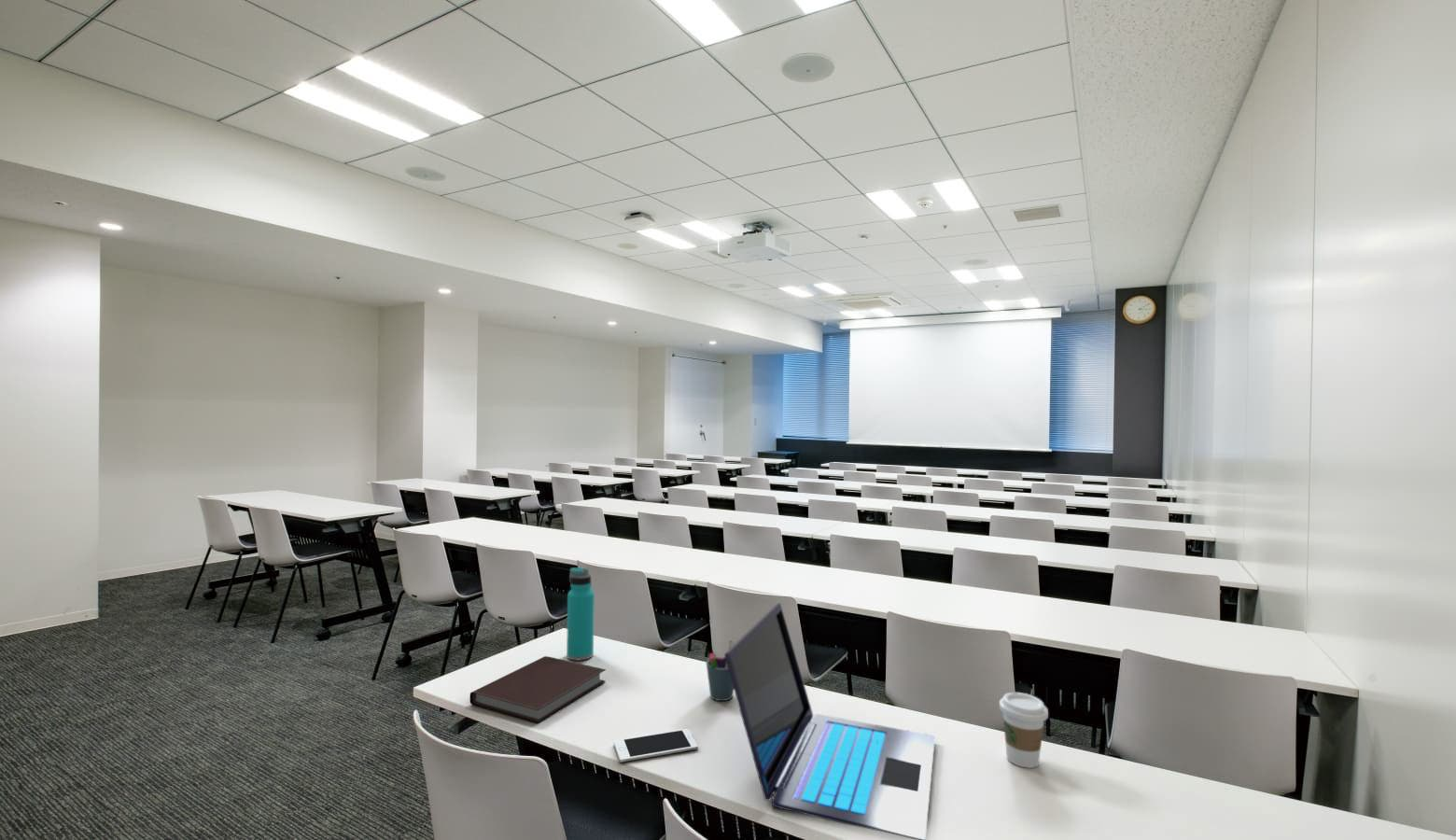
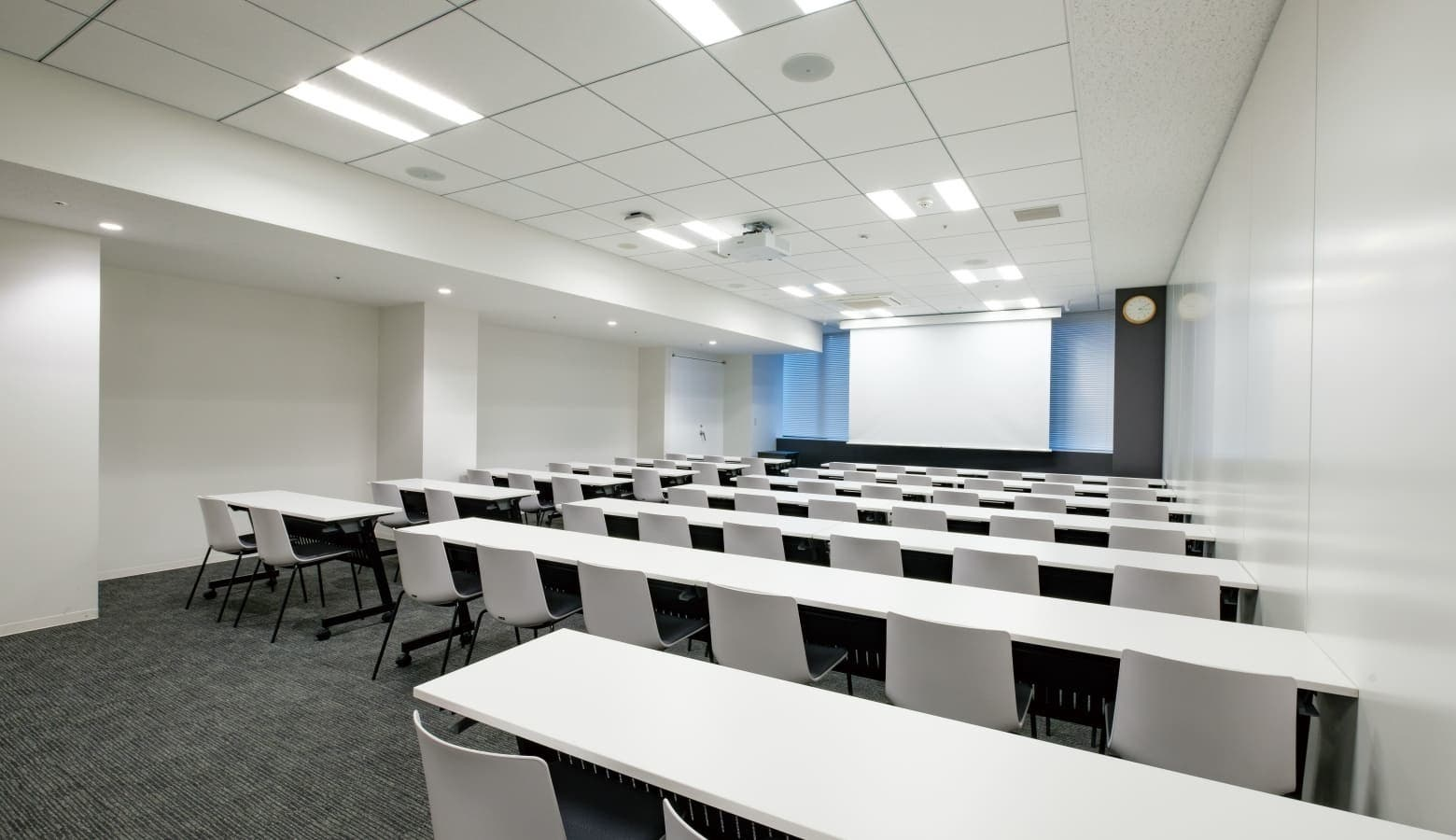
- pen holder (721, 670)
- laptop (834, 717)
- cell phone (655, 744)
- notebook (540, 686)
- water bottle (581, 611)
- coffee cup (1023, 730)
